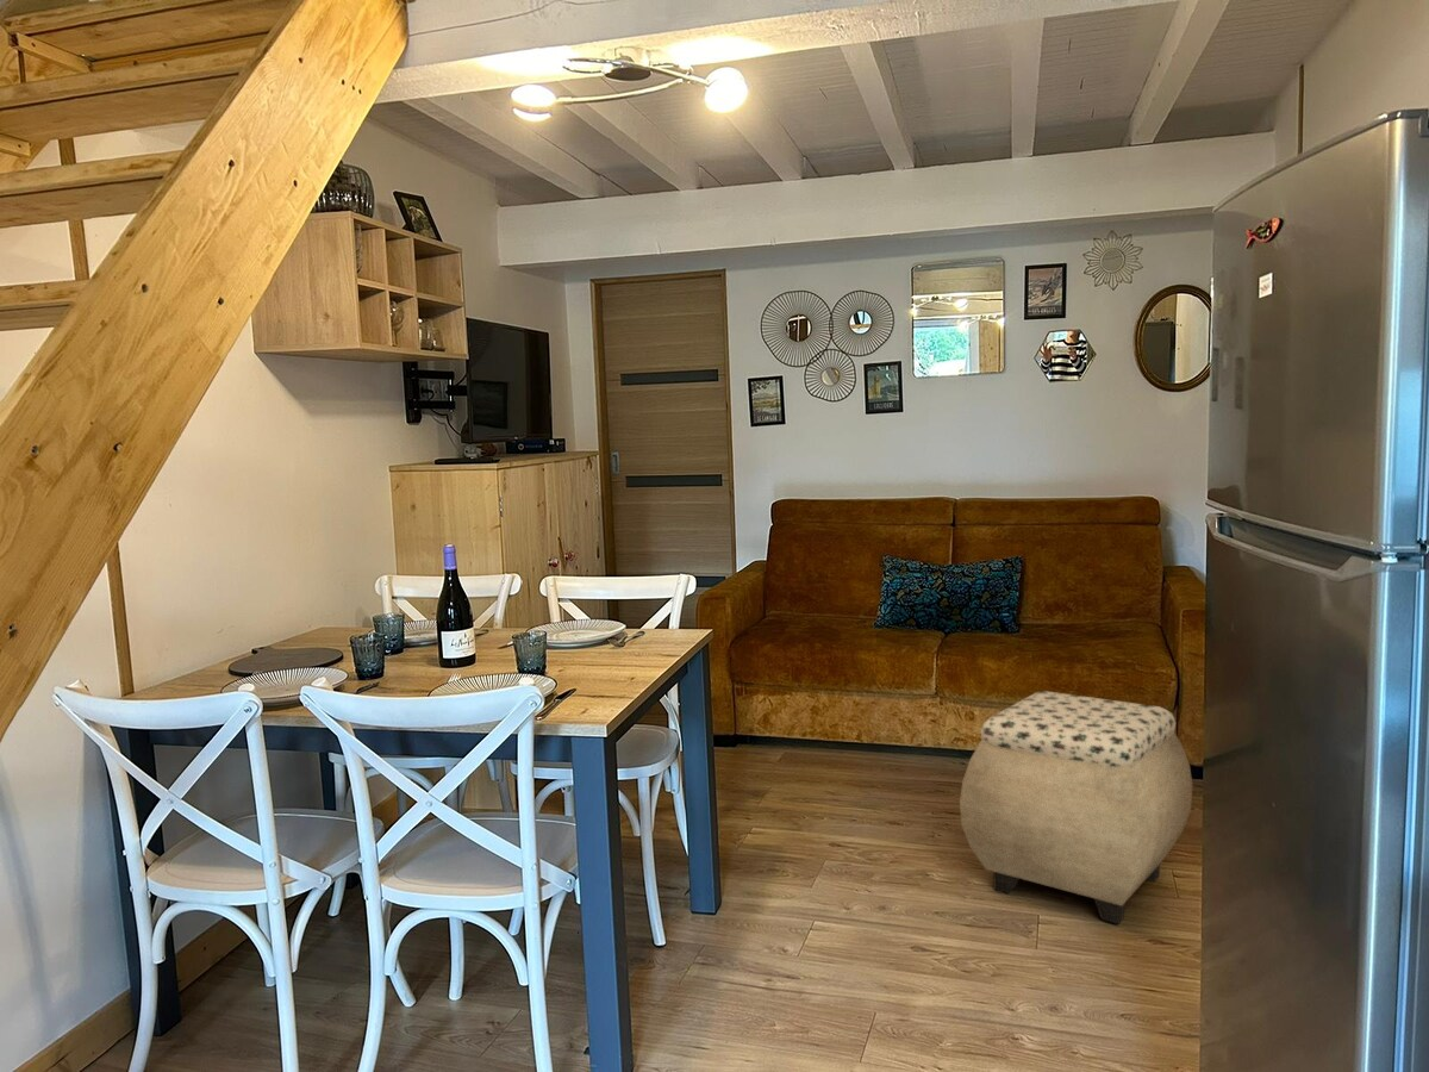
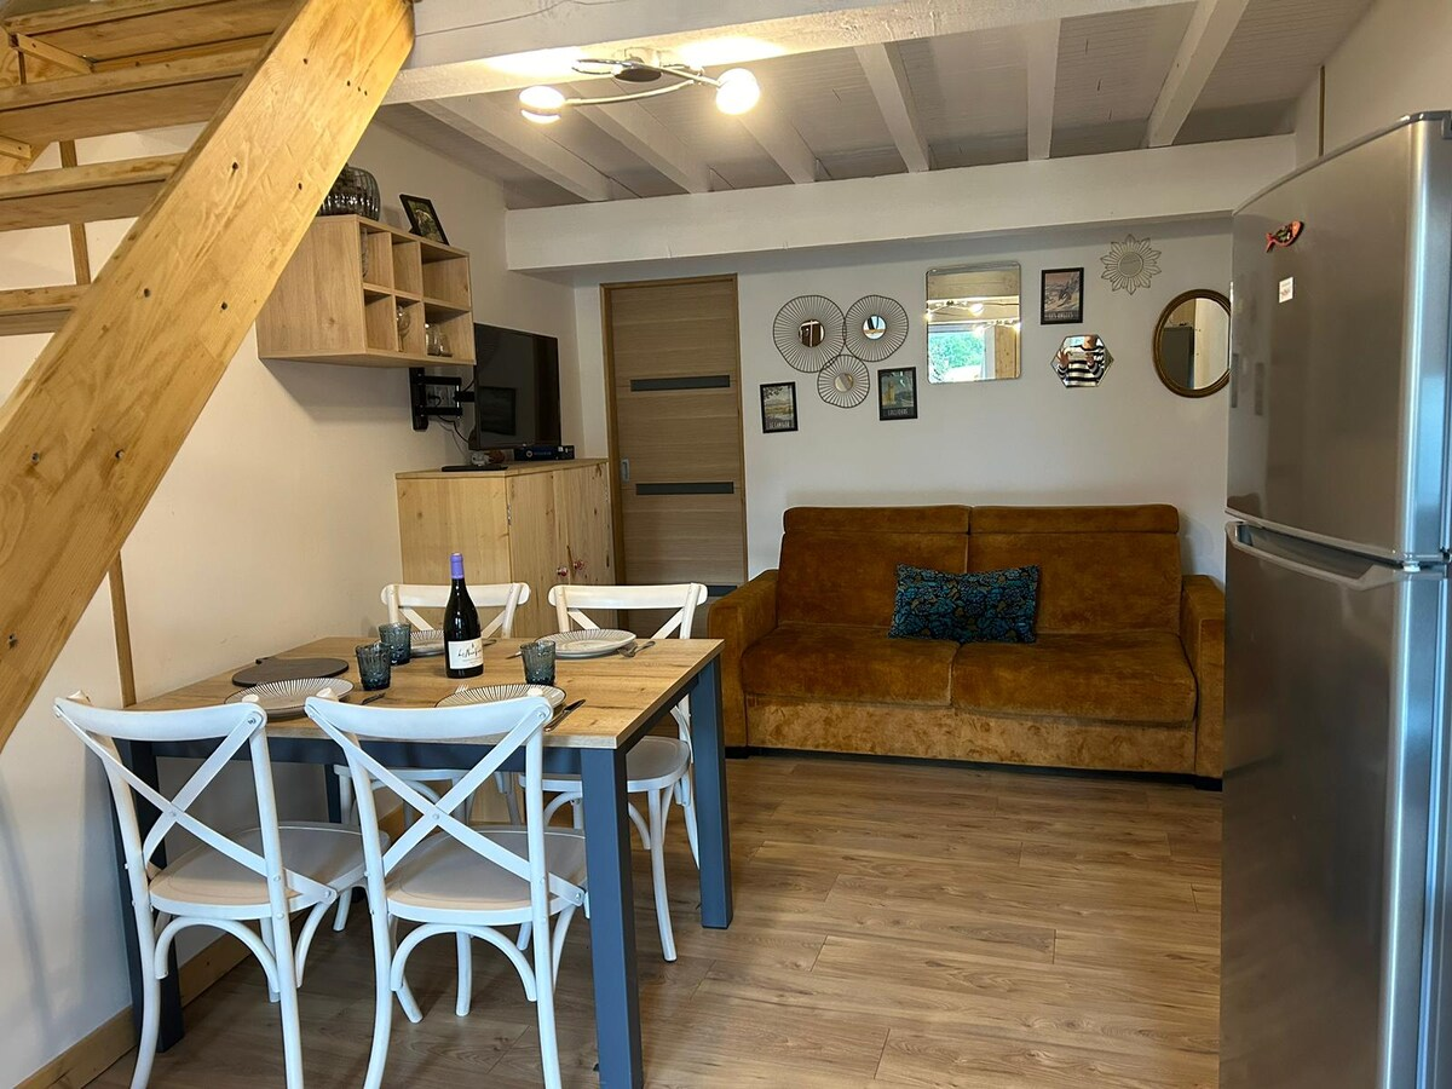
- ottoman (1077, 797)
